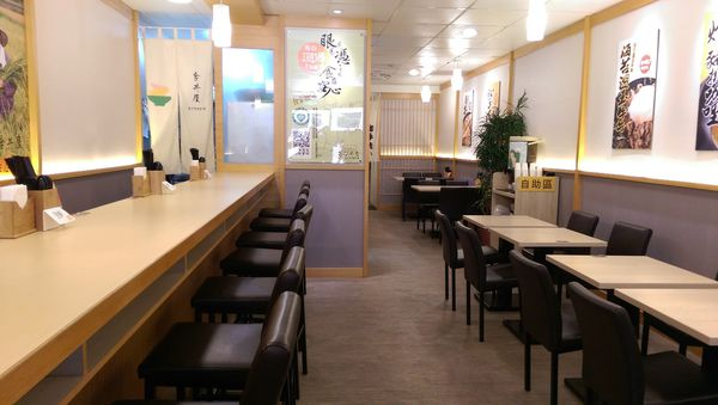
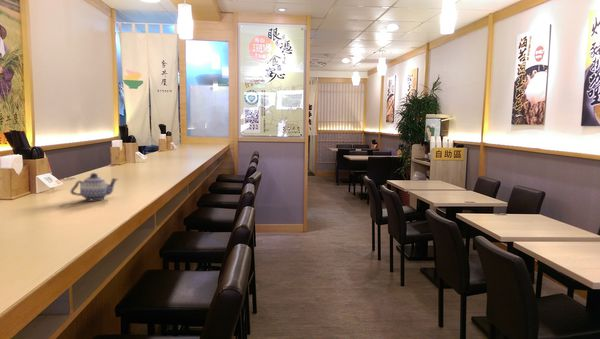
+ teapot (95, 186)
